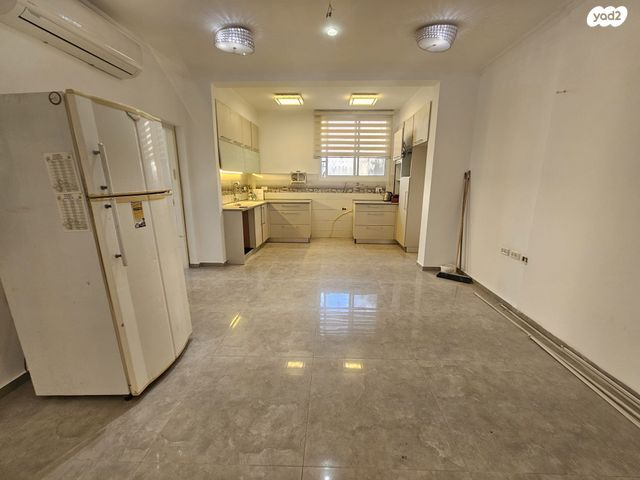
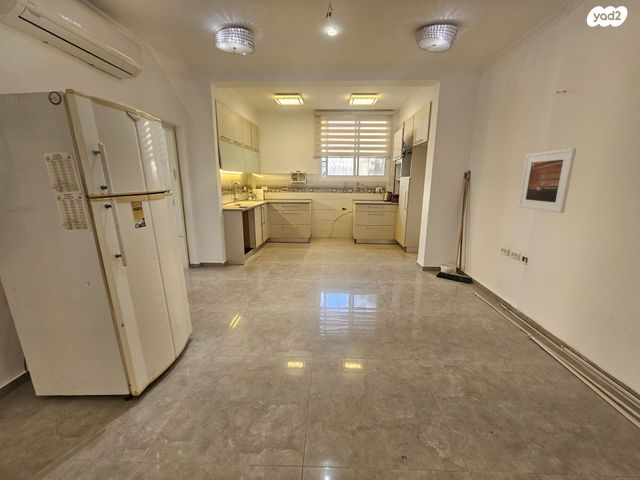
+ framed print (543, 181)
